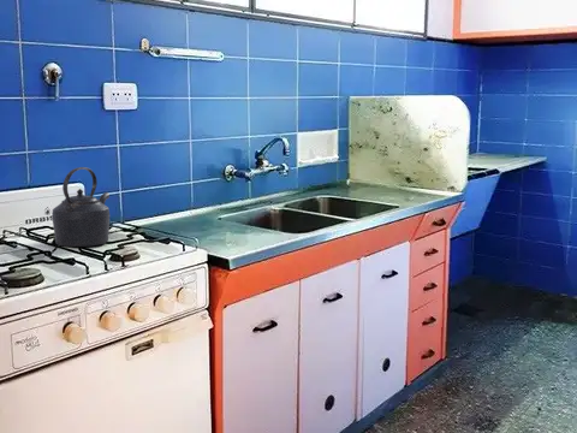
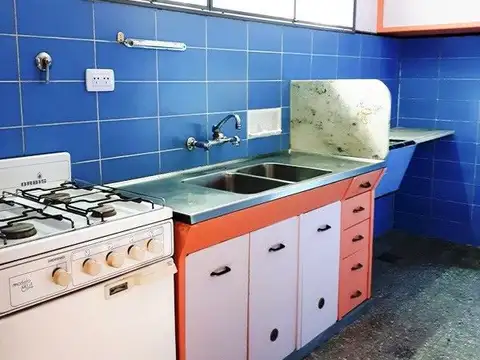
- kettle (88, 203)
